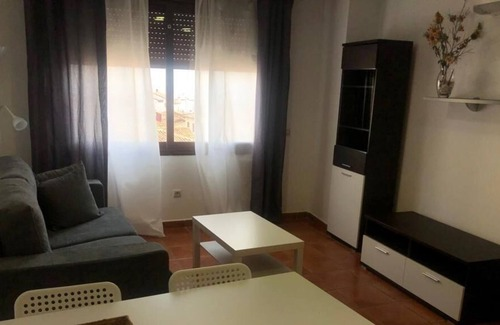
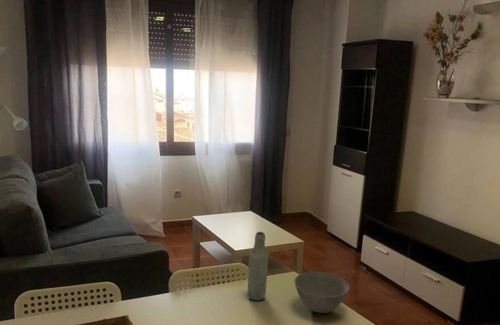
+ bottle (257, 265)
+ bowl (320, 296)
